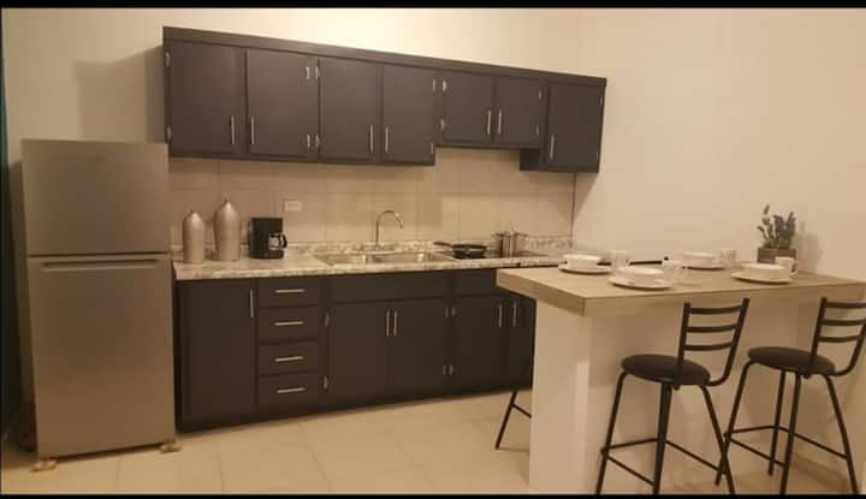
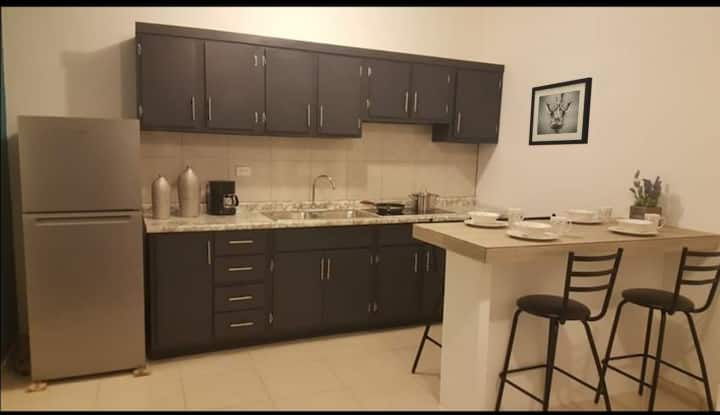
+ wall art (558, 114)
